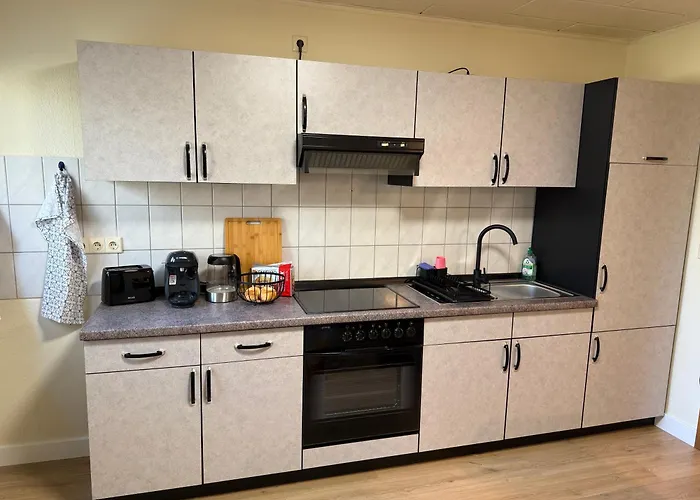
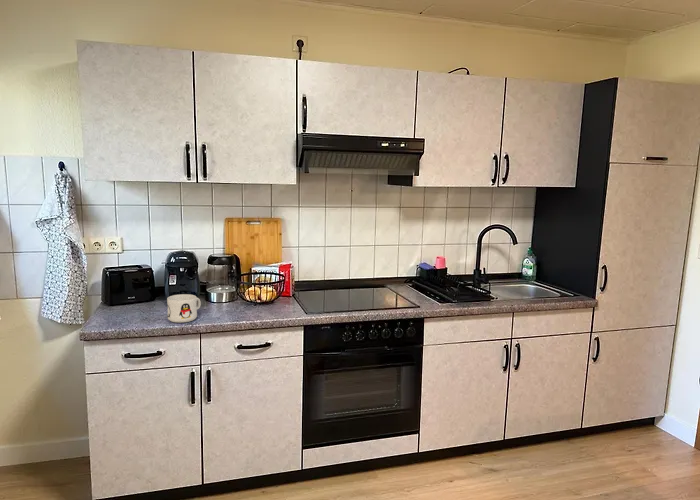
+ mug (186, 307)
